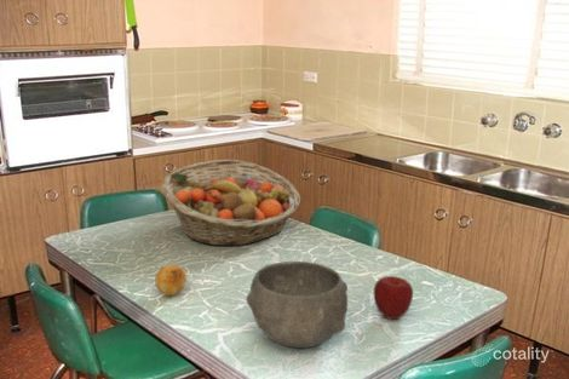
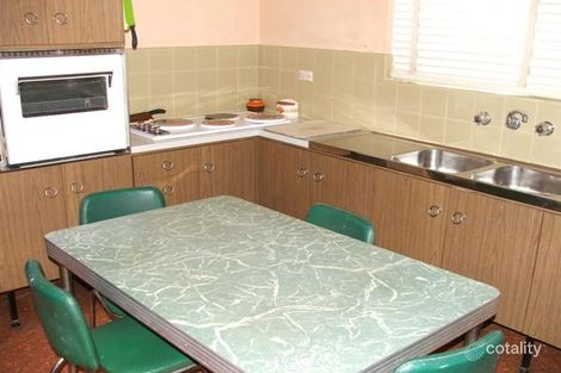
- apple (392, 297)
- fruit basket (232, 200)
- bowl (298, 306)
- fruit (171, 280)
